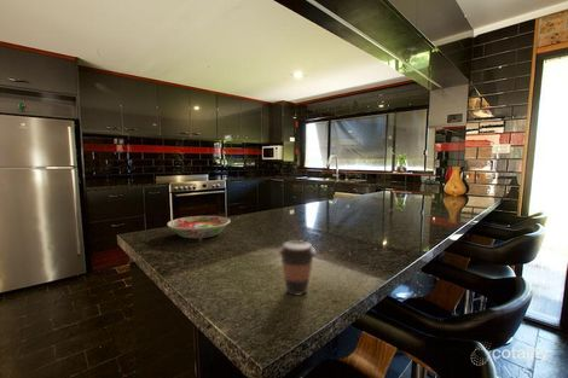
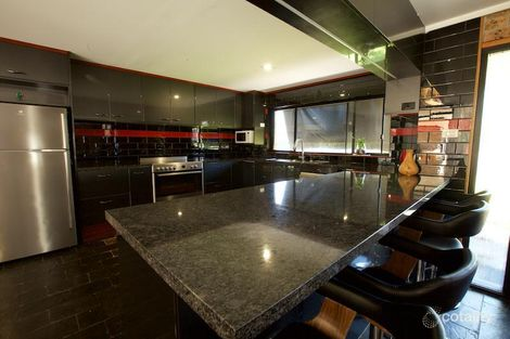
- coffee cup (296, 267)
- bowl (199, 227)
